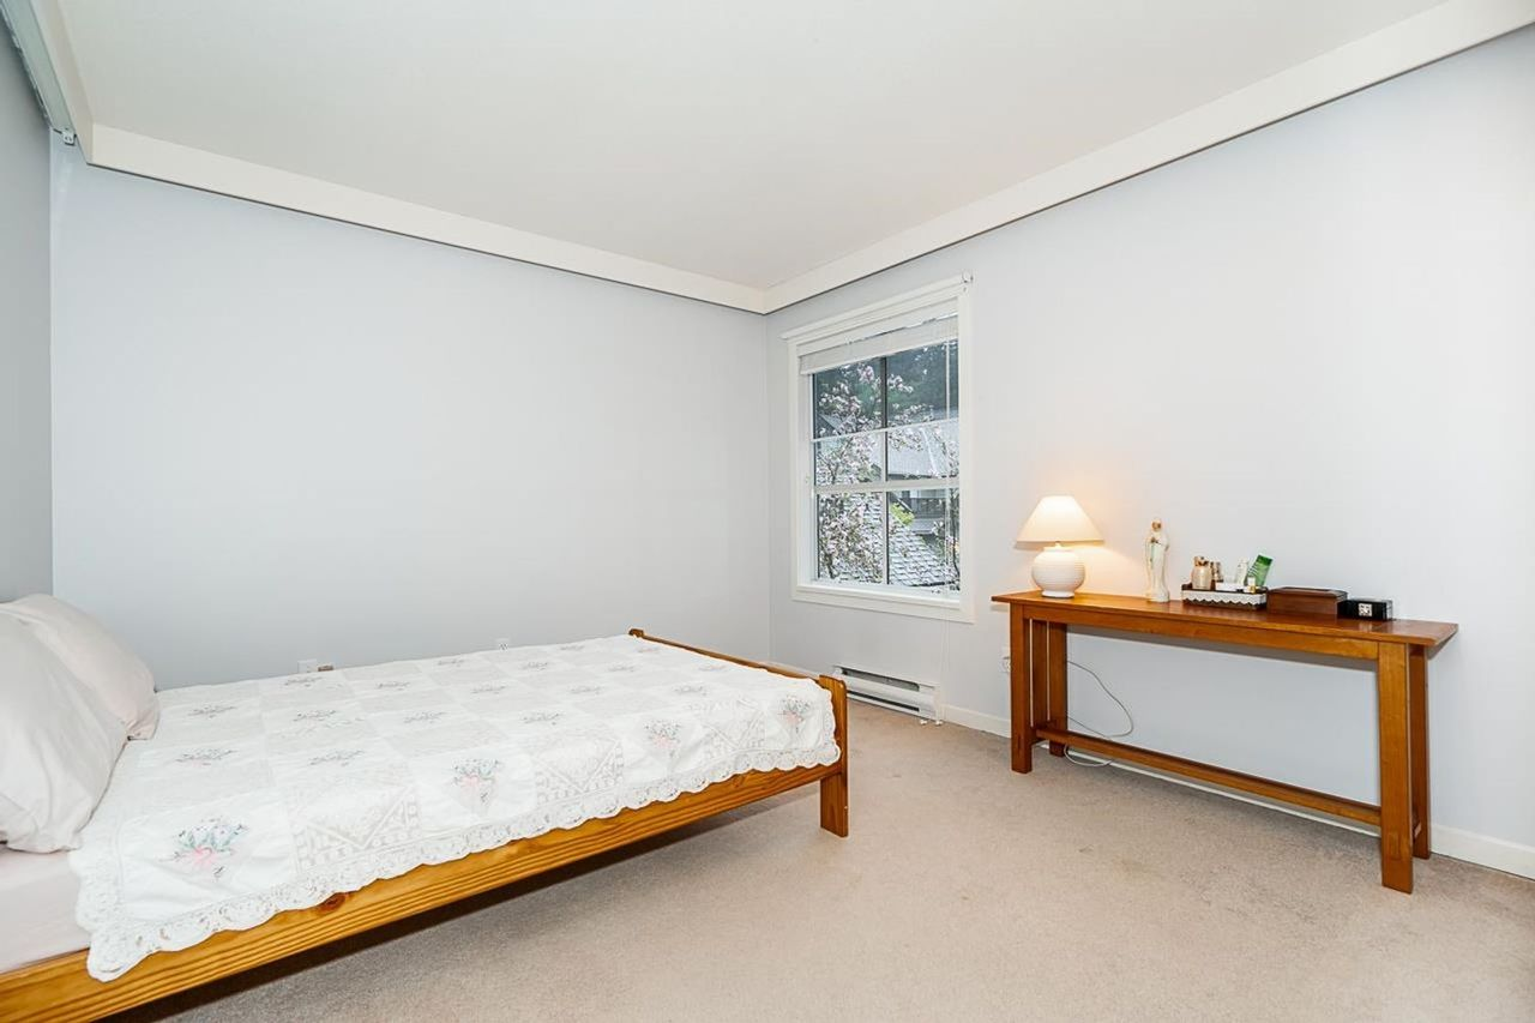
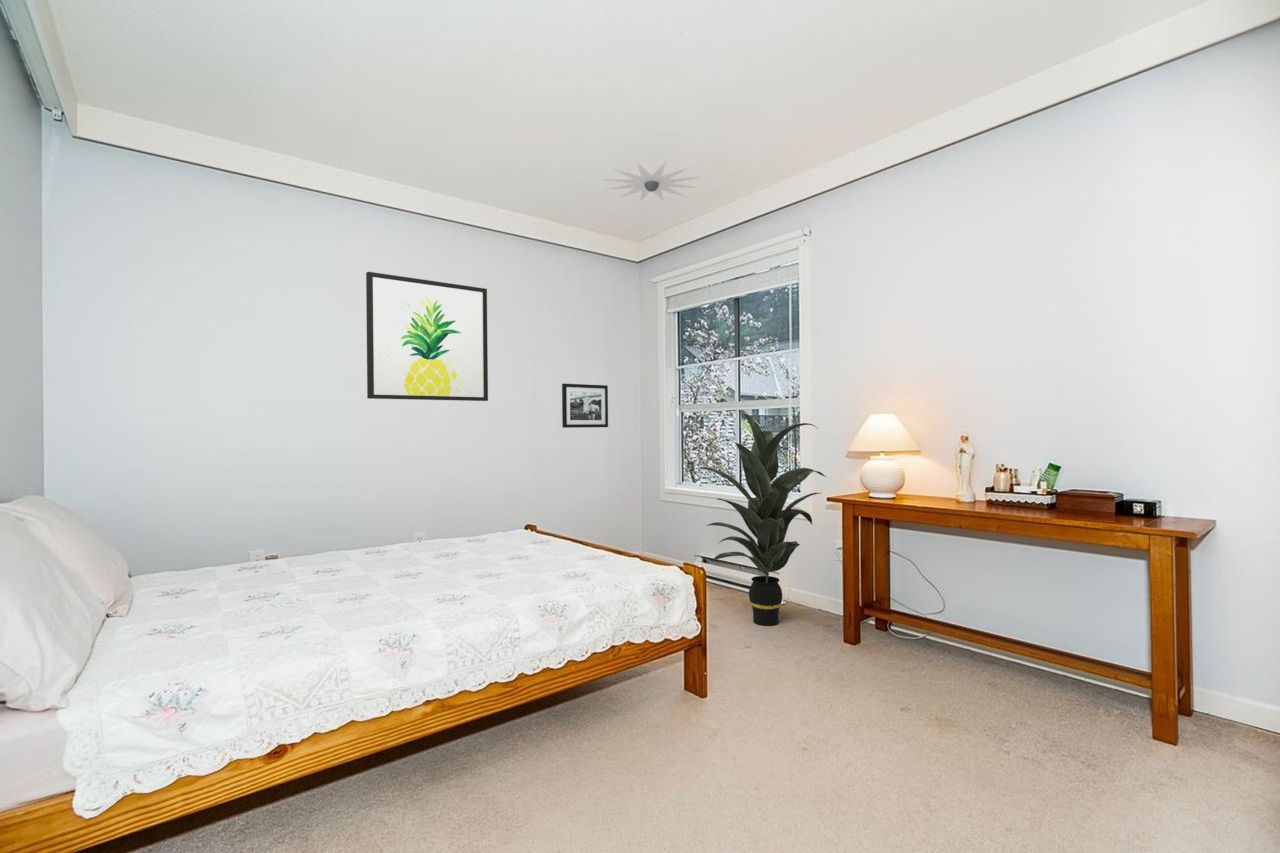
+ ceiling light (651, 183)
+ indoor plant (762, 515)
+ wall art (430, 340)
+ picture frame (585, 406)
